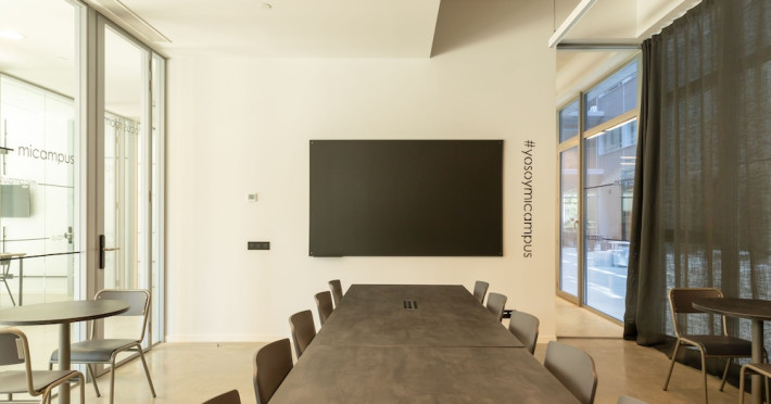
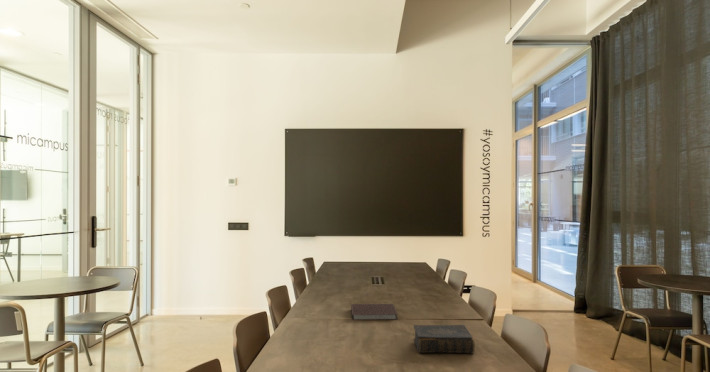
+ book (442, 338)
+ notebook (373, 311)
